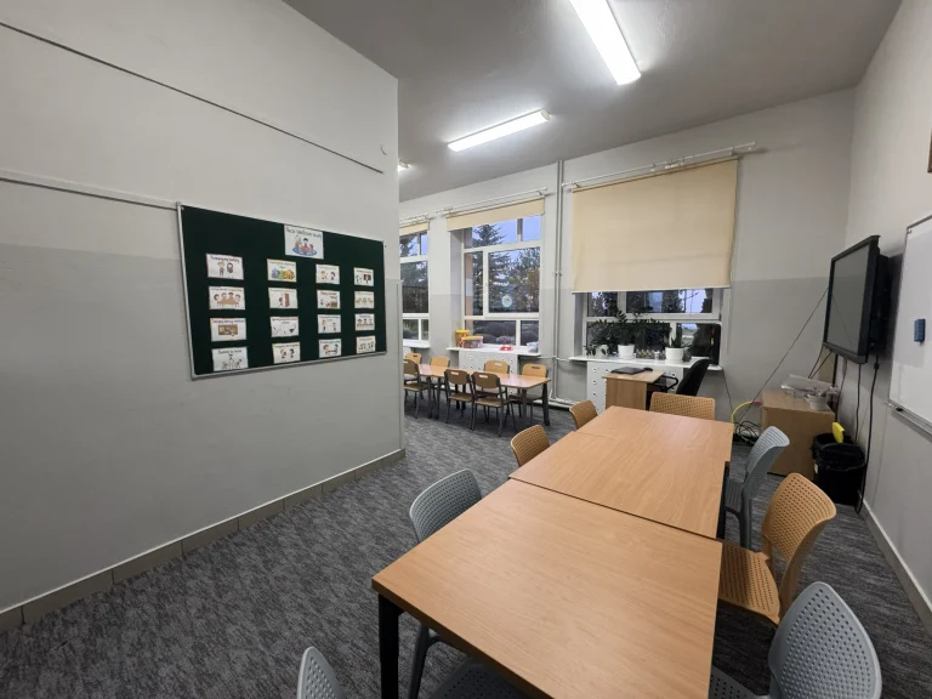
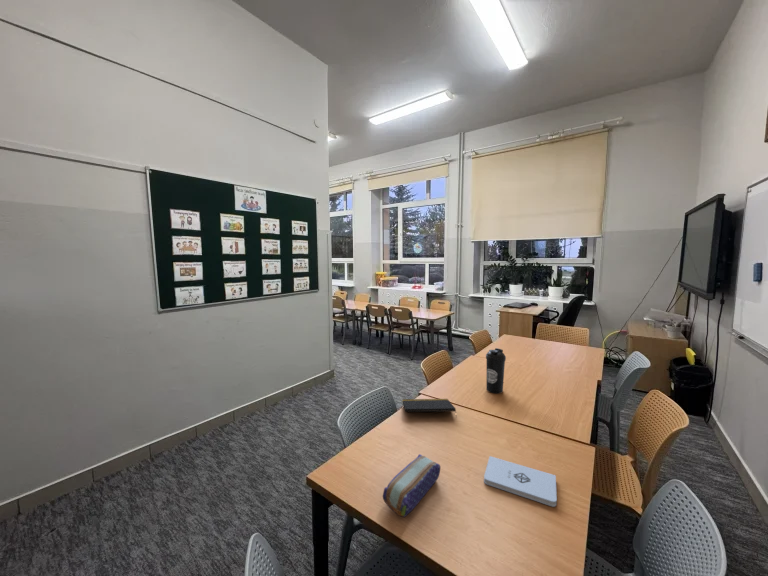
+ water bottle (495, 370)
+ pencil case (412, 482)
+ notepad (519, 479)
+ notepad (427, 405)
